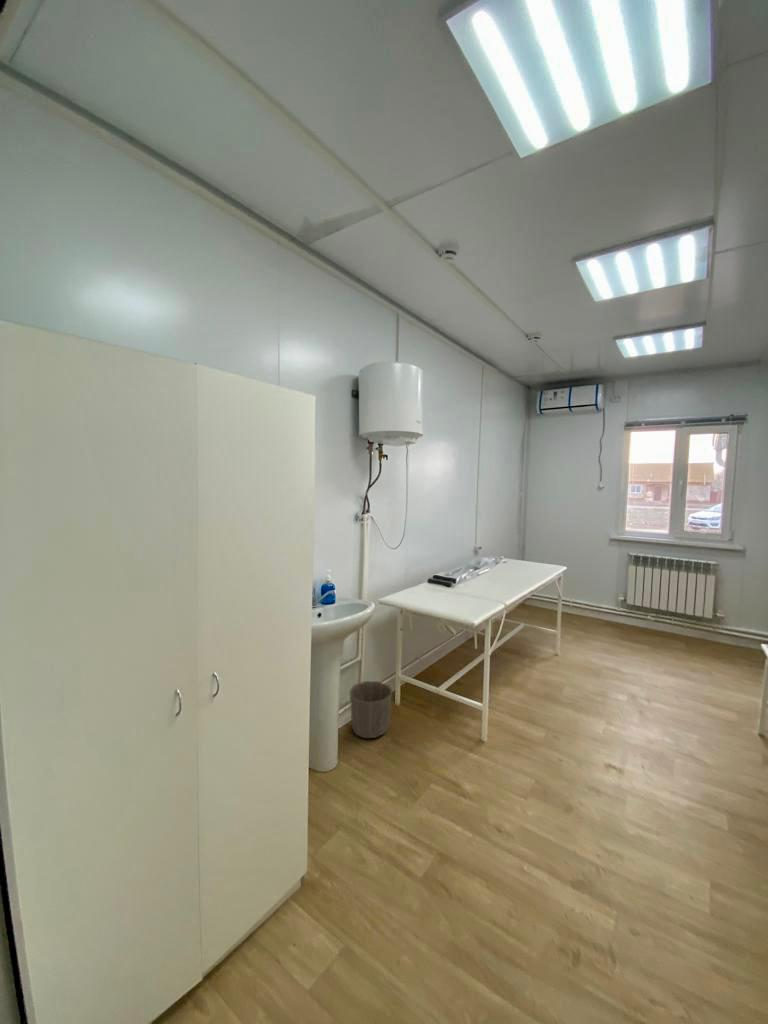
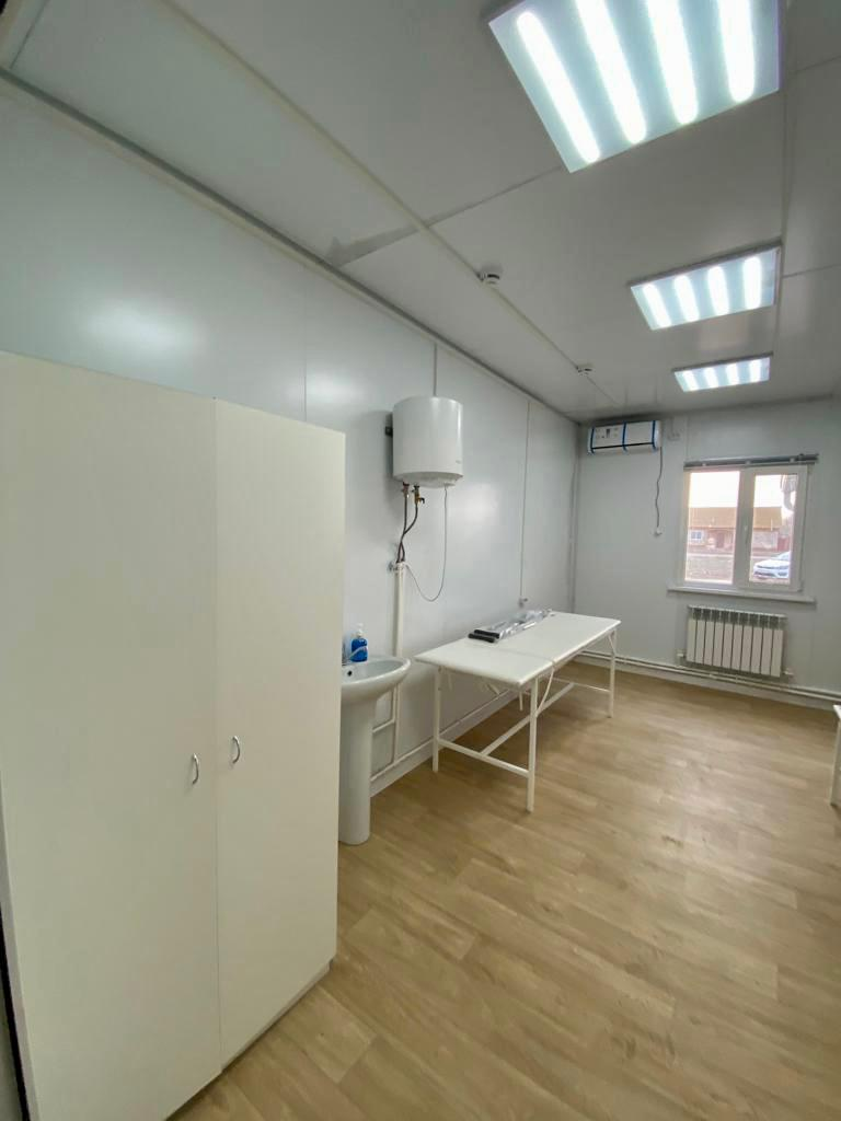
- waste basket (370, 710)
